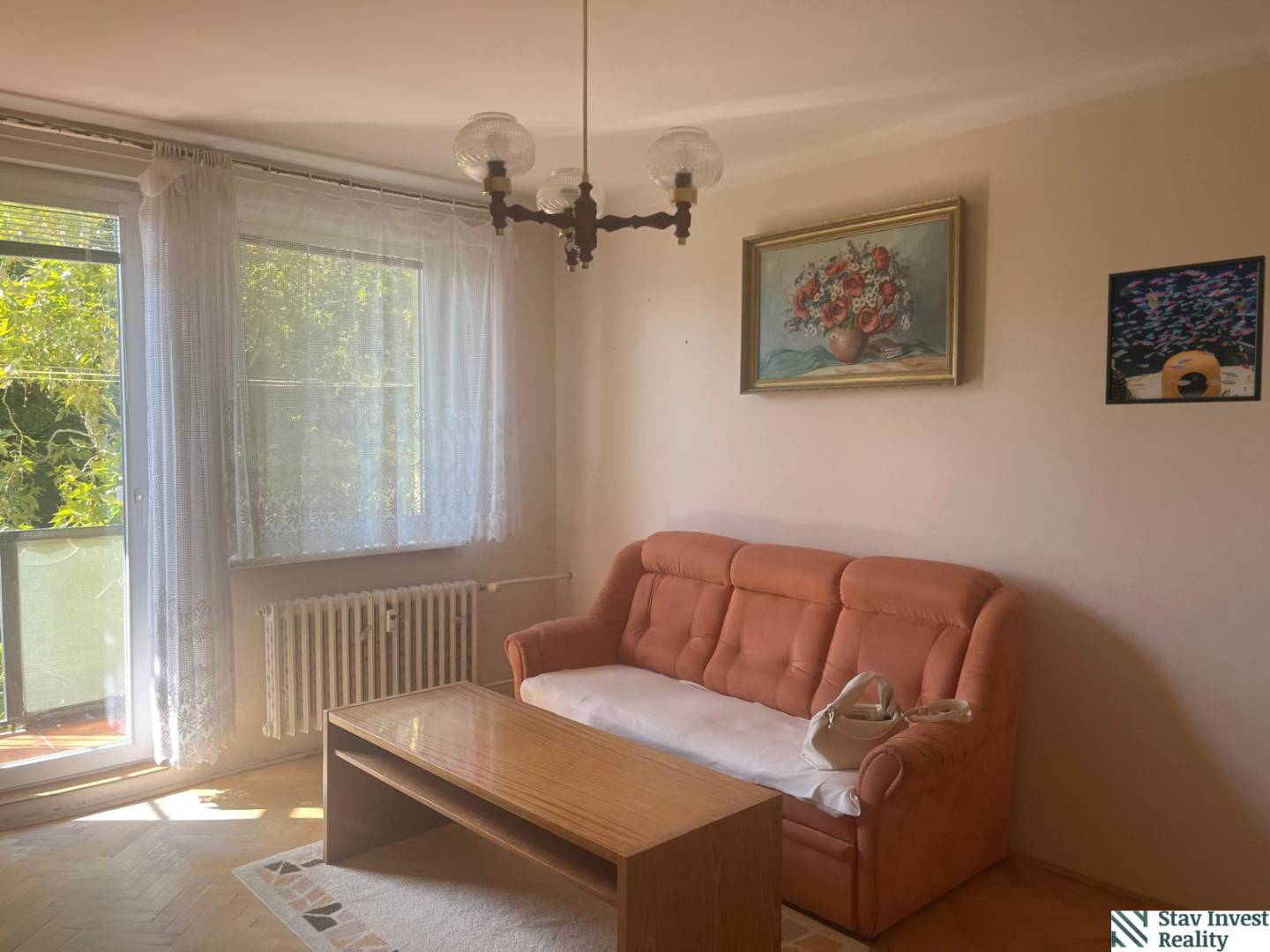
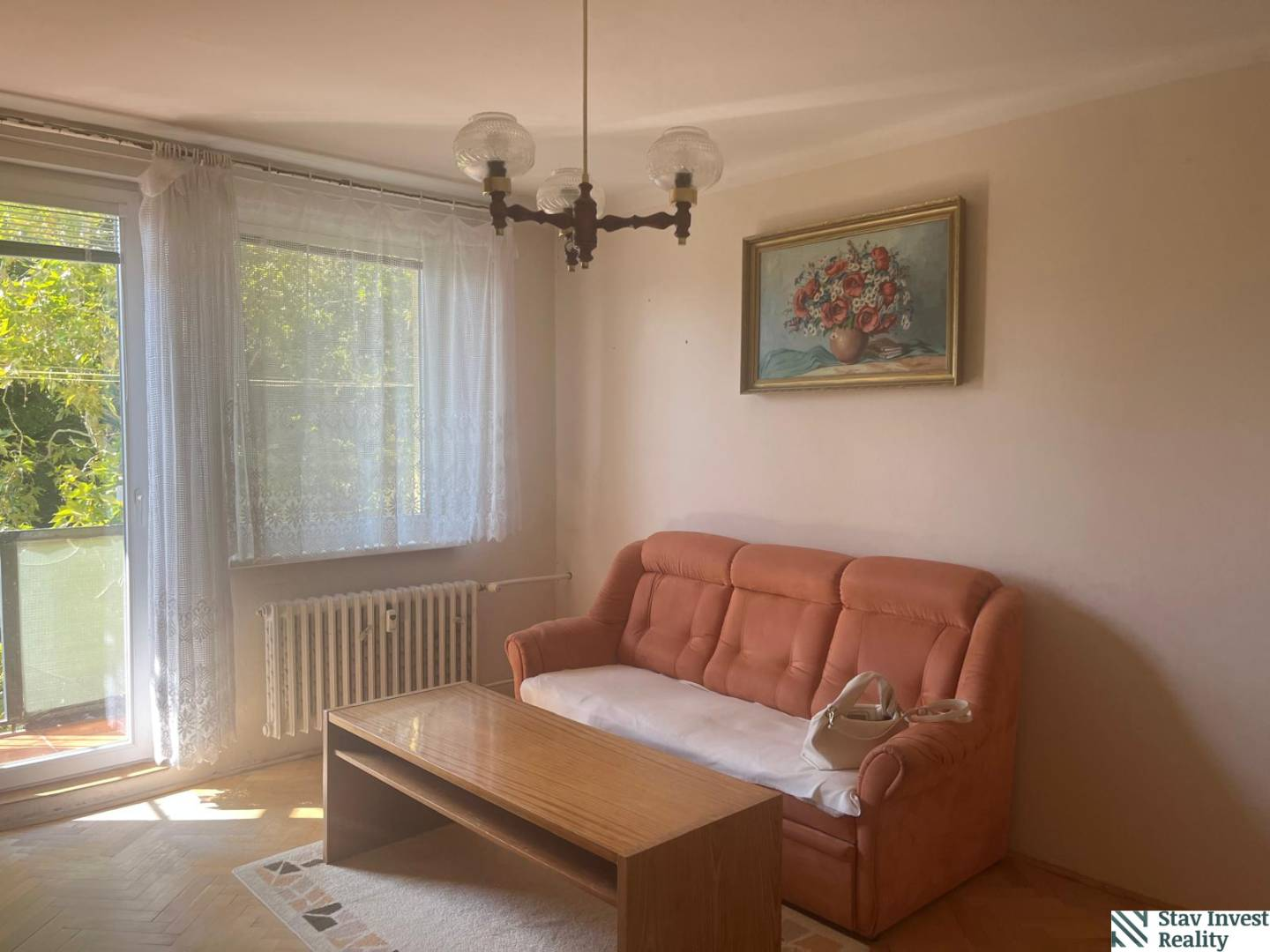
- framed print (1181, 334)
